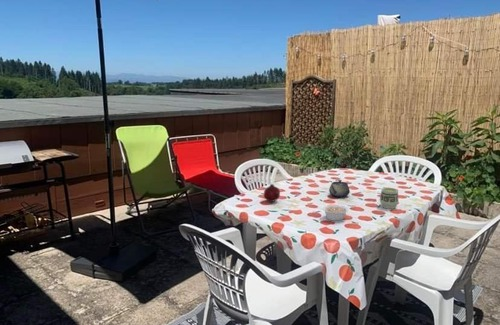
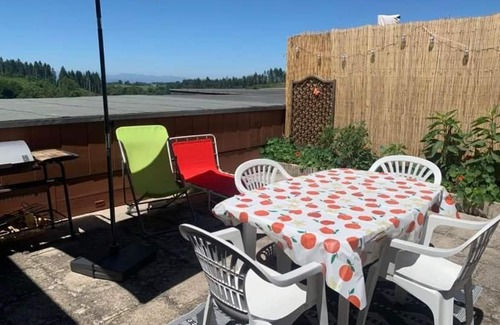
- cup (389, 198)
- fruit (271, 192)
- teapot (338, 187)
- legume (335, 212)
